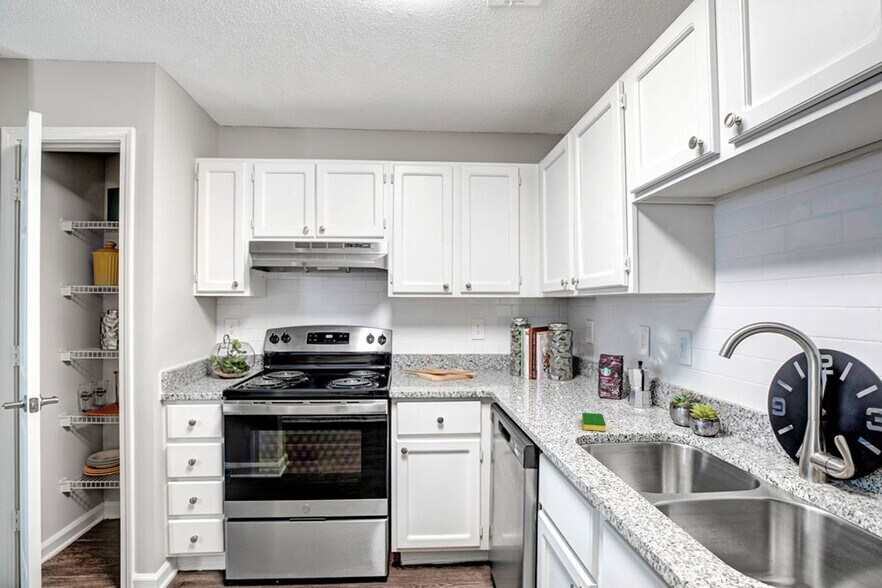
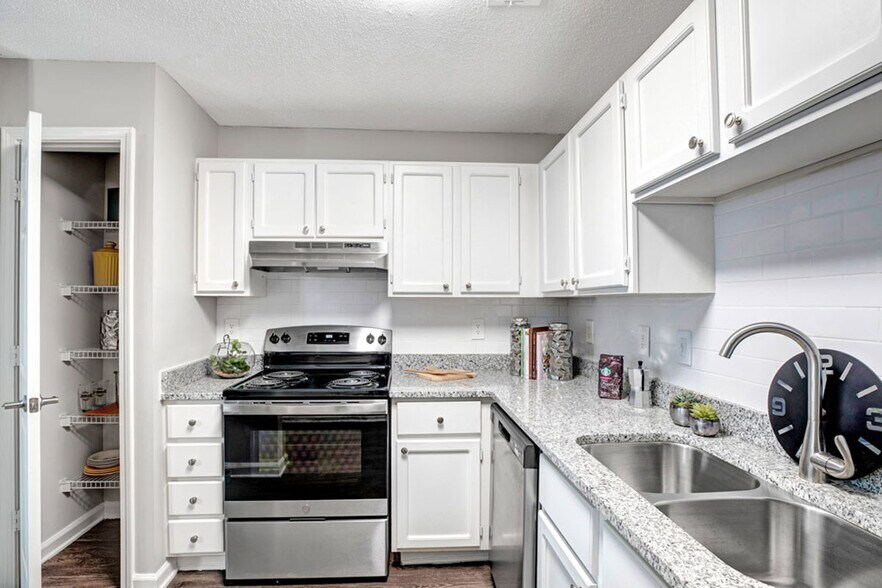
- dish sponge (593, 421)
